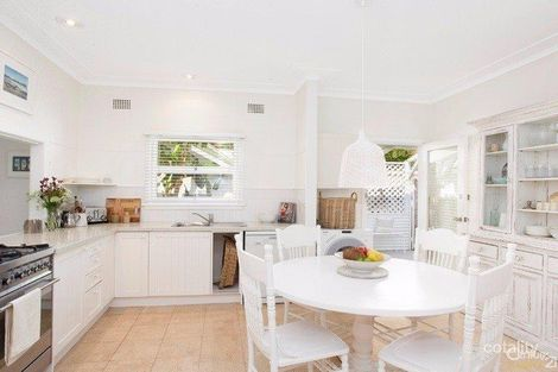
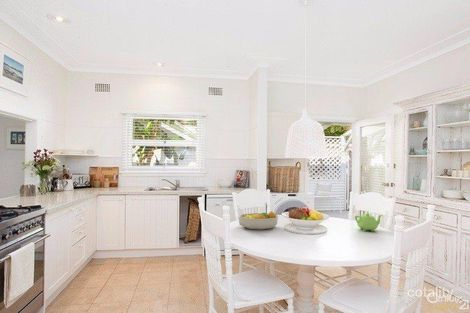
+ fruit bowl (258, 219)
+ teapot (367, 221)
